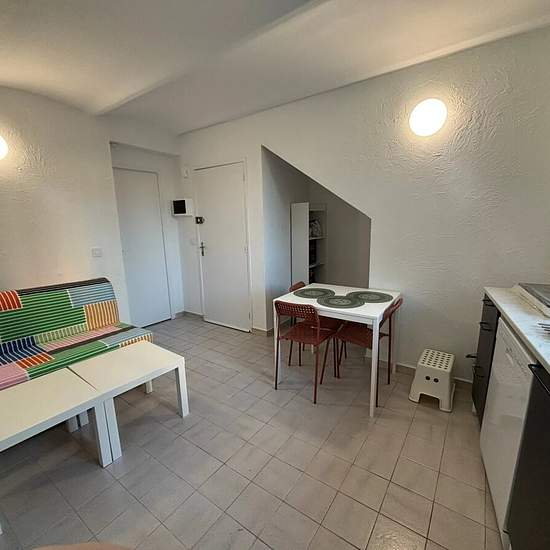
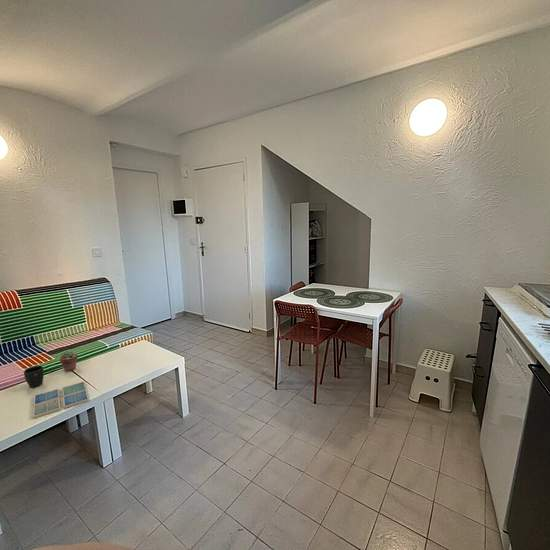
+ drink coaster (63, 398)
+ mug (35, 378)
+ potted succulent (69, 360)
